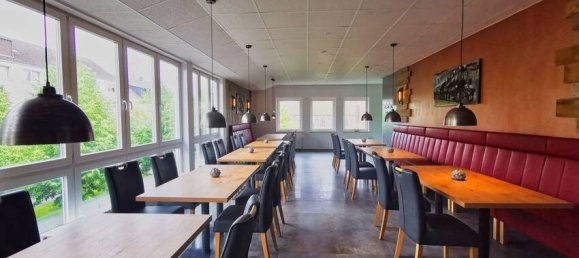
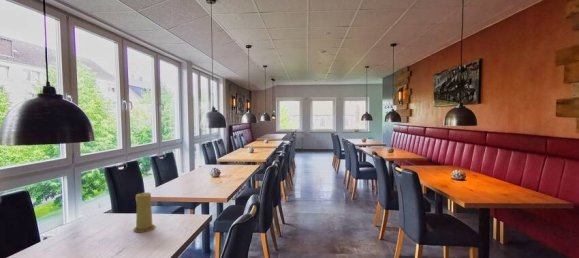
+ candle (144, 210)
